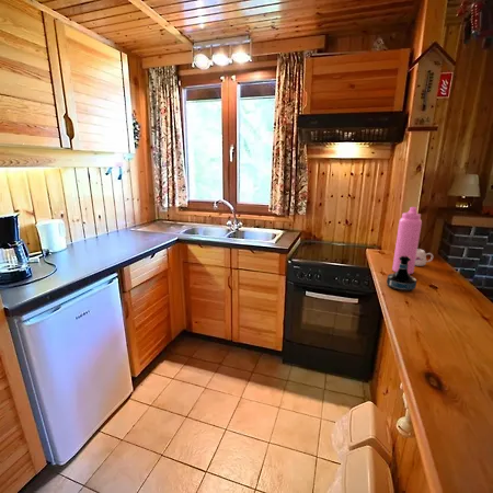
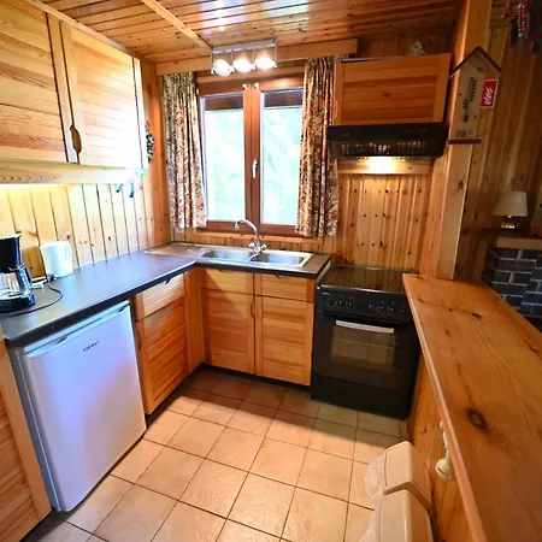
- mug (420, 256)
- water bottle (406, 240)
- tequila bottle (402, 272)
